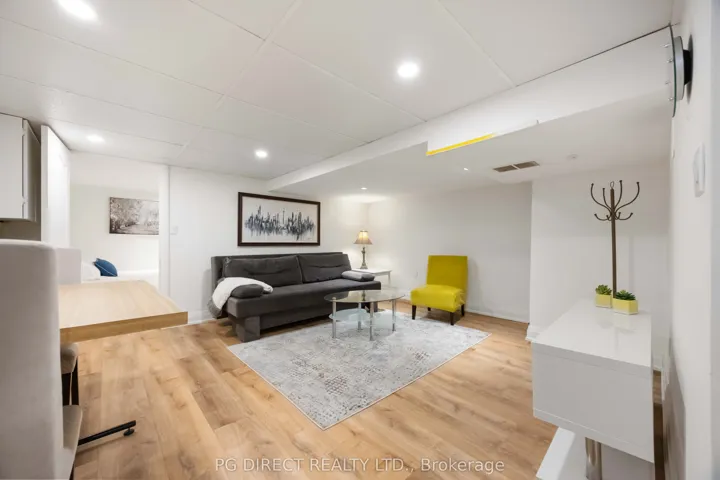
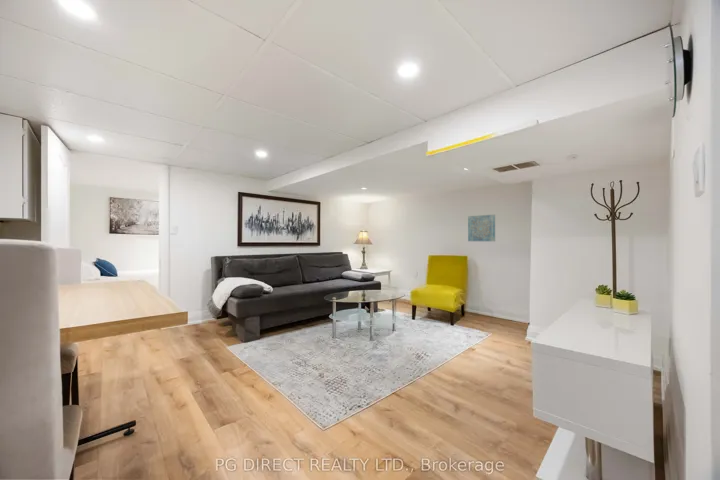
+ wall art (481, 228)
